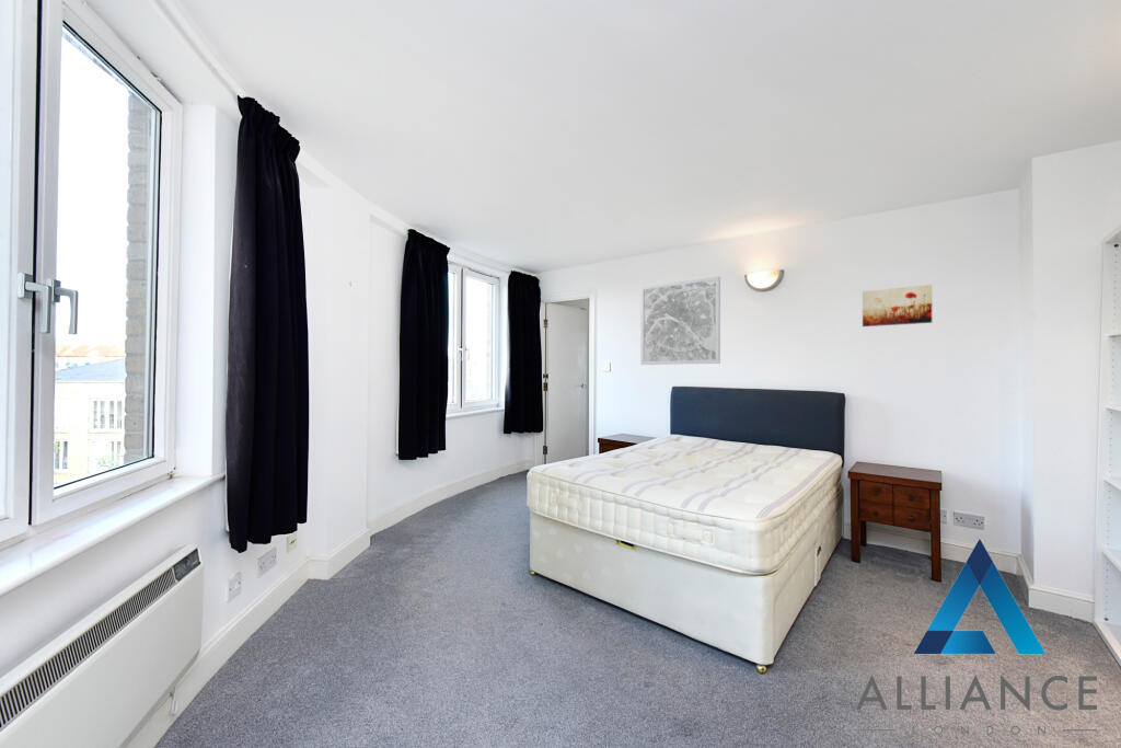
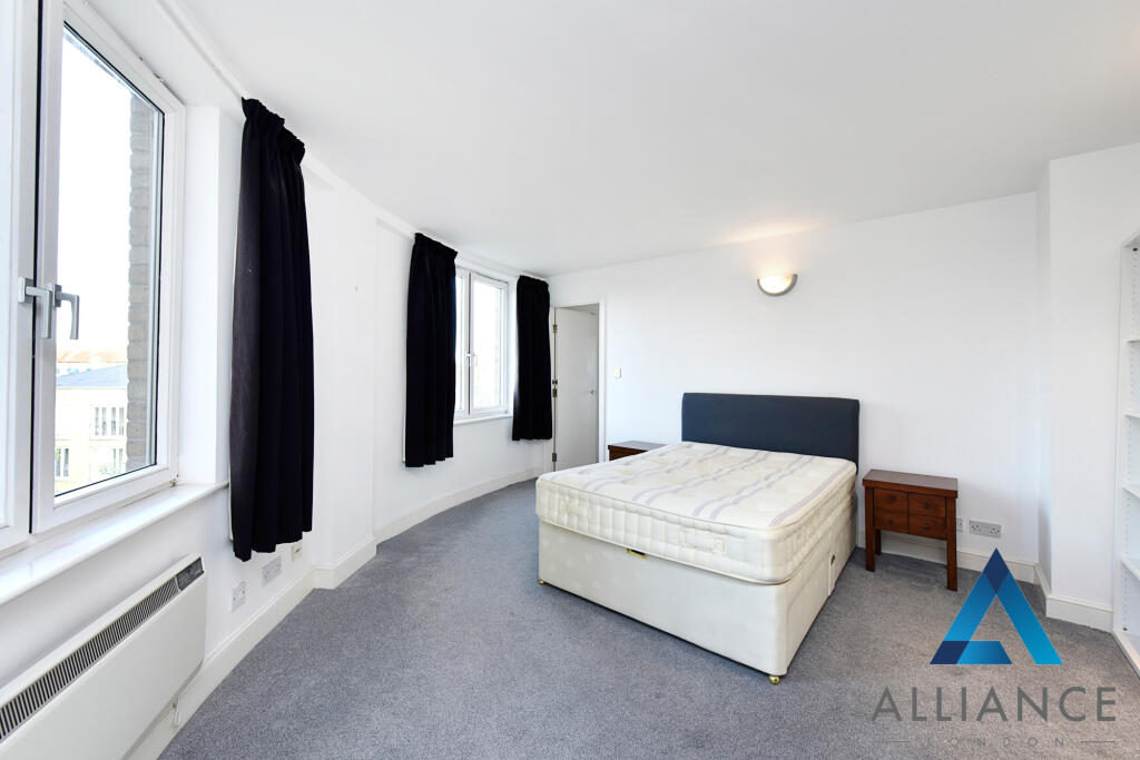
- wall art (678, 323)
- wall art (895, 306)
